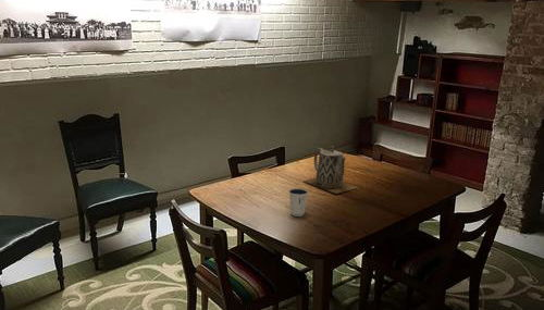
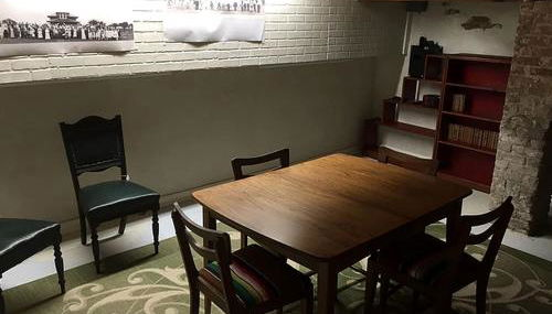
- teapot (331, 164)
- dixie cup (297, 202)
